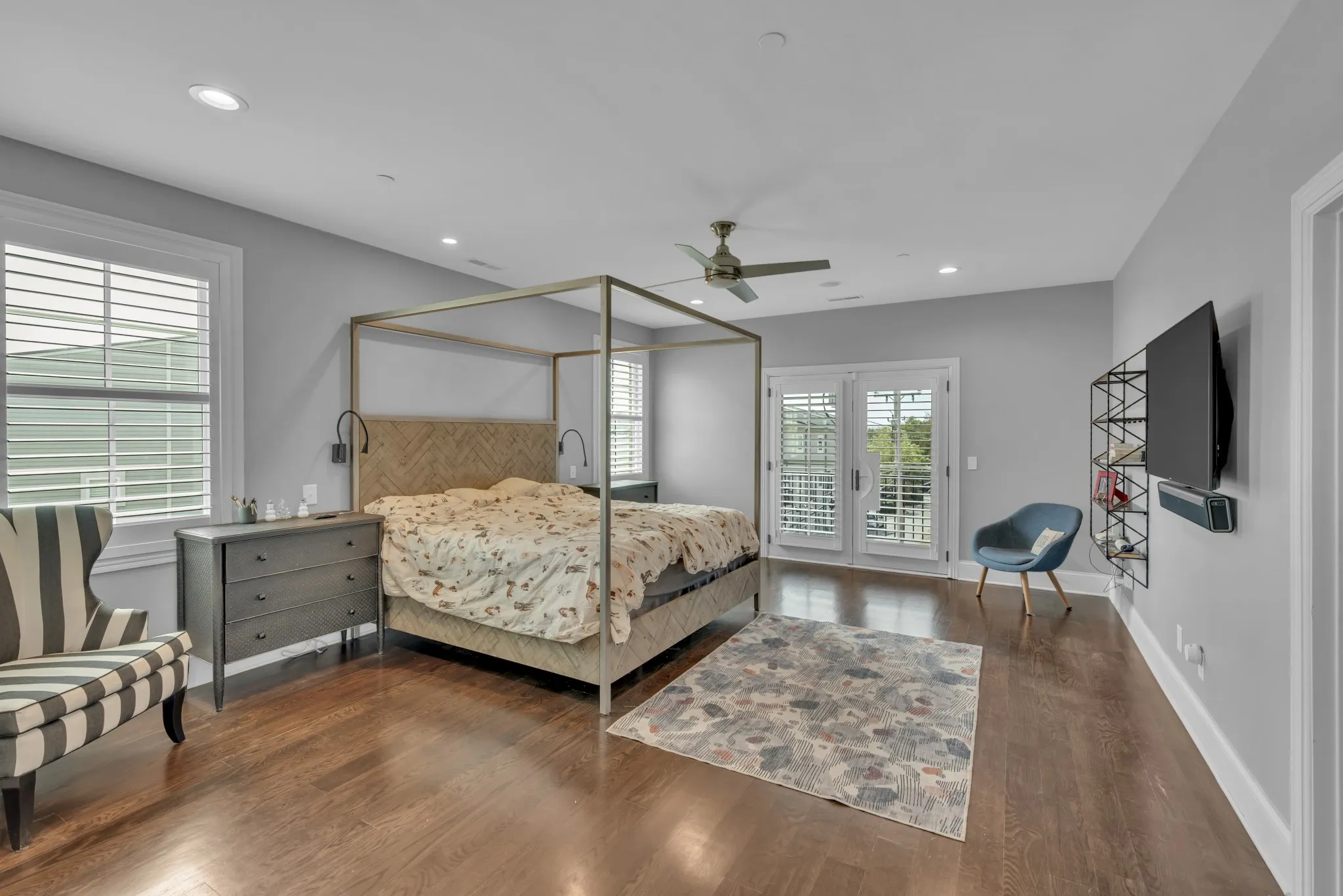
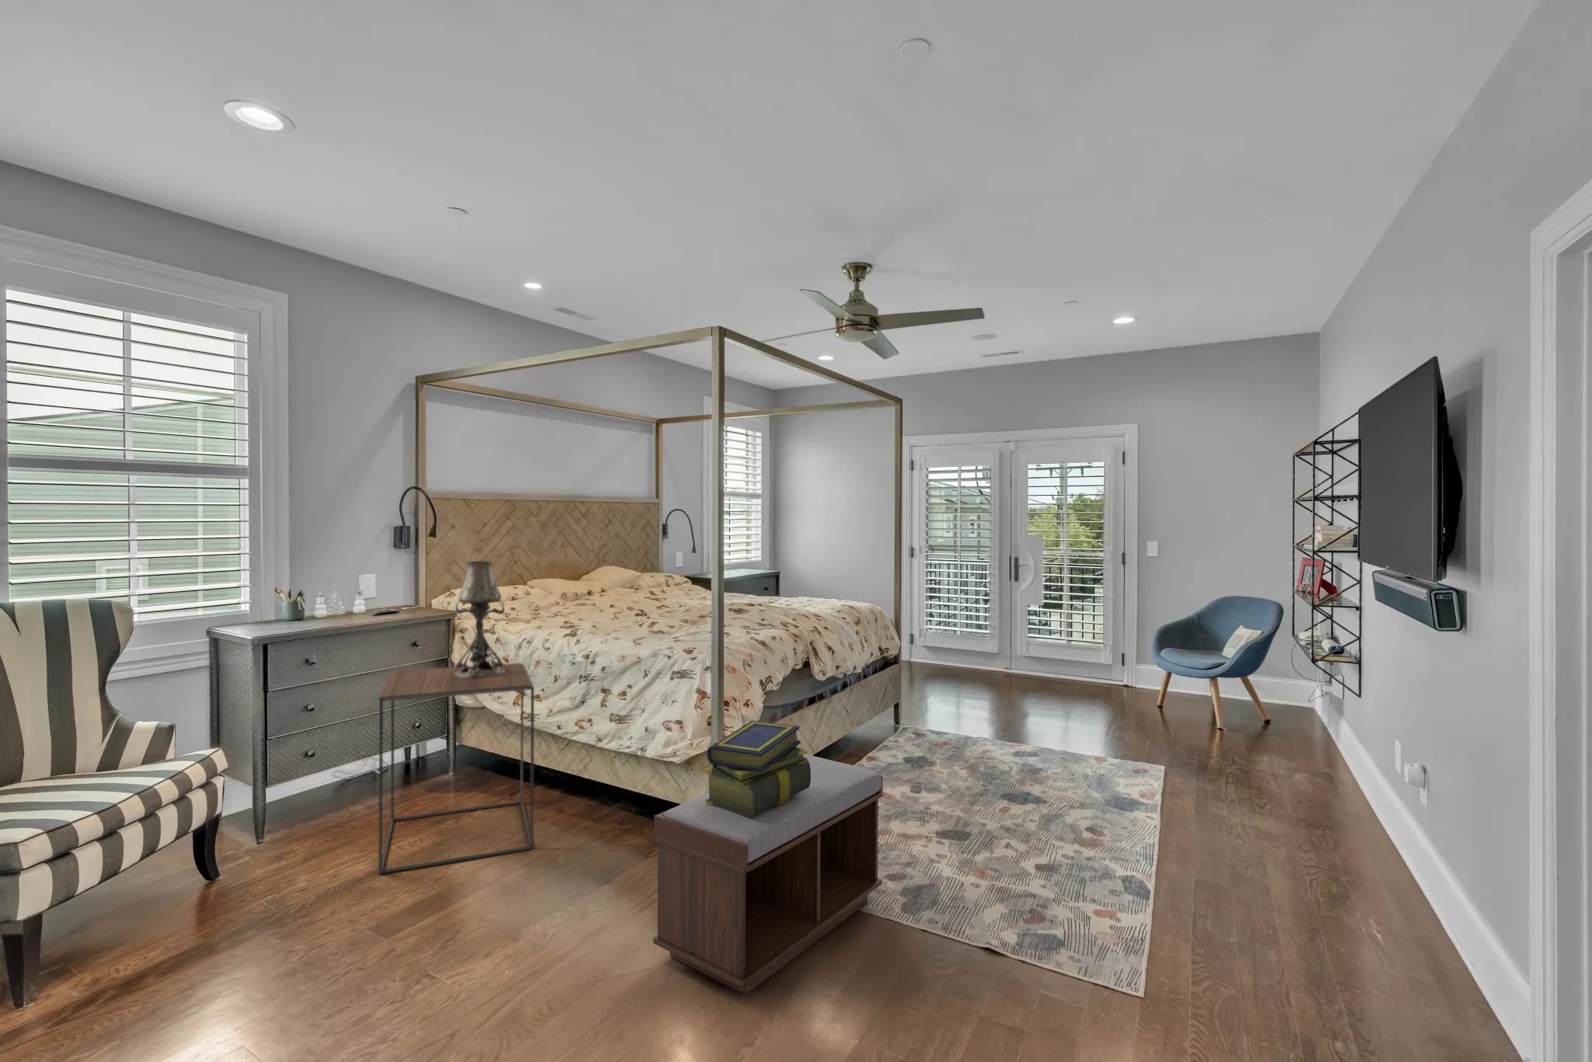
+ bench (778, 856)
+ stack of books (757, 766)
+ side table (465, 808)
+ table lamp (480, 616)
